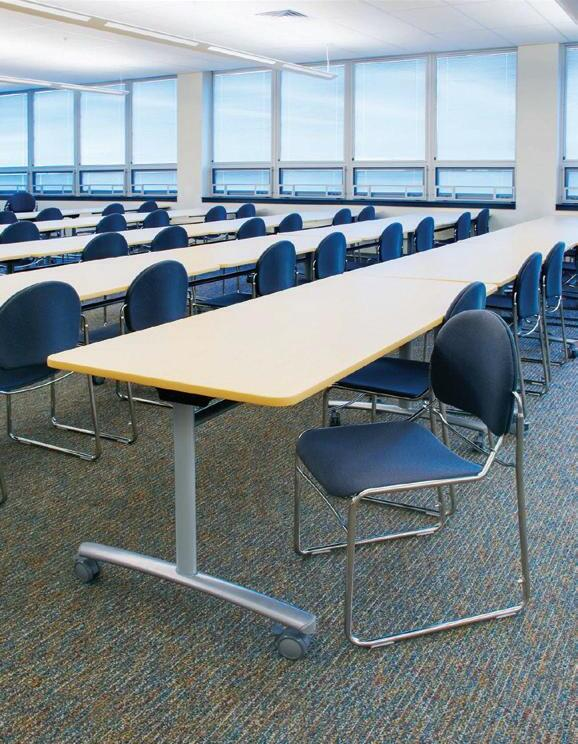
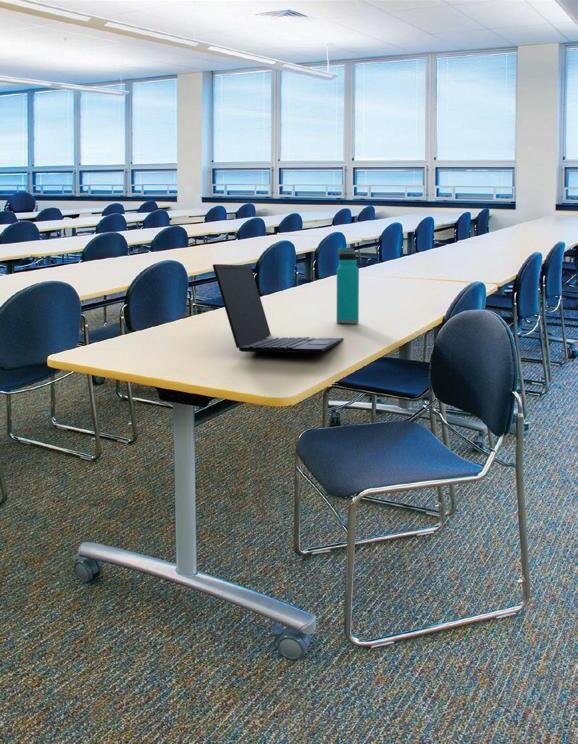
+ laptop (264, 312)
+ water bottle (347, 285)
